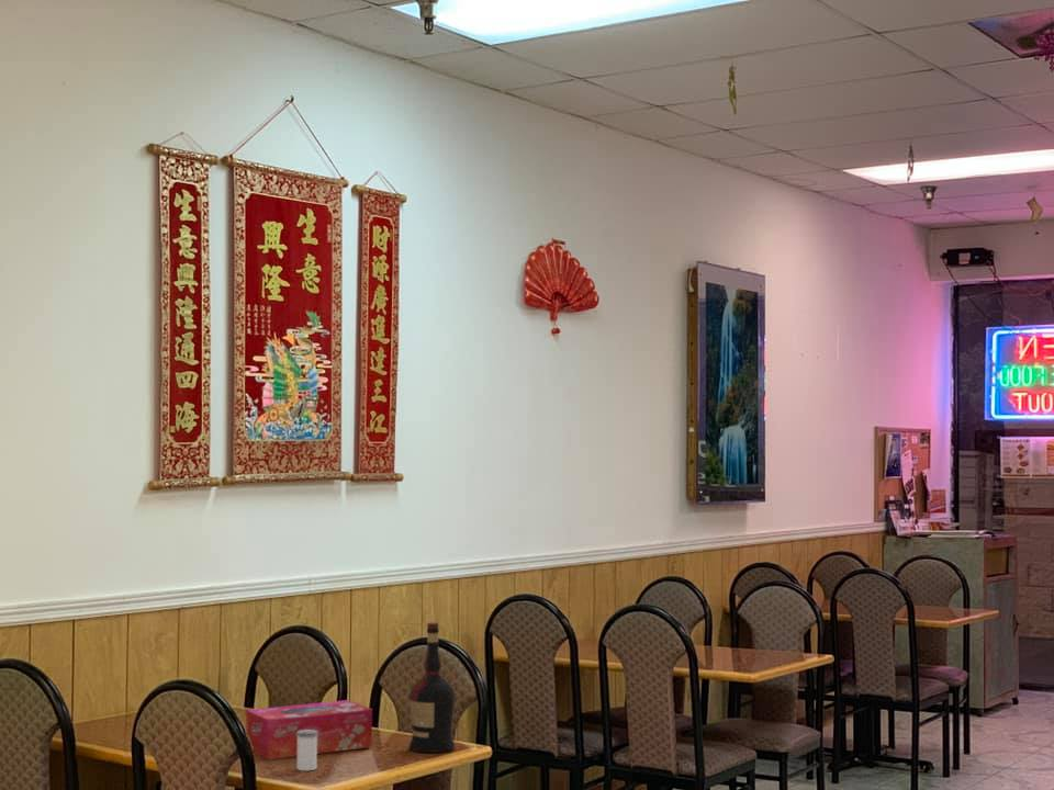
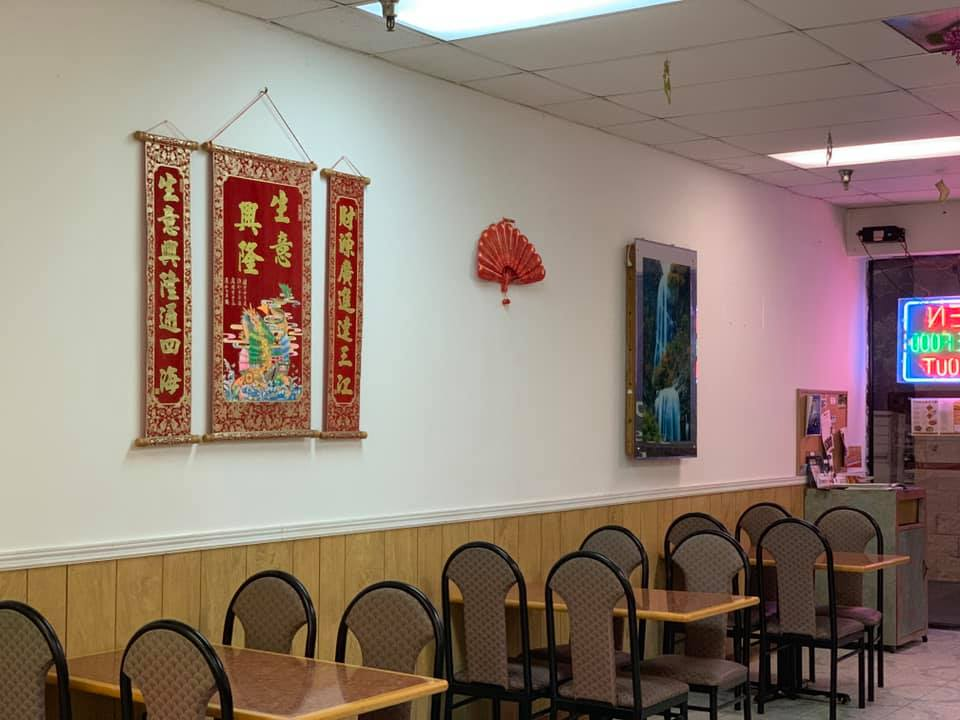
- tissue box (309, 729)
- salt shaker (306, 749)
- liquor (431, 686)
